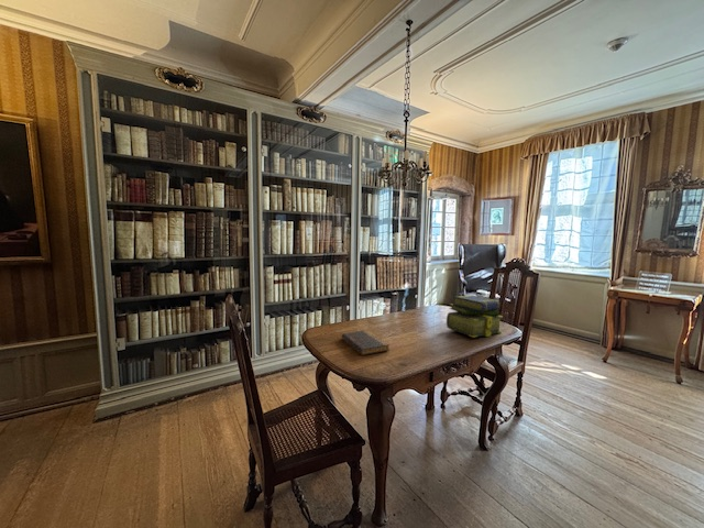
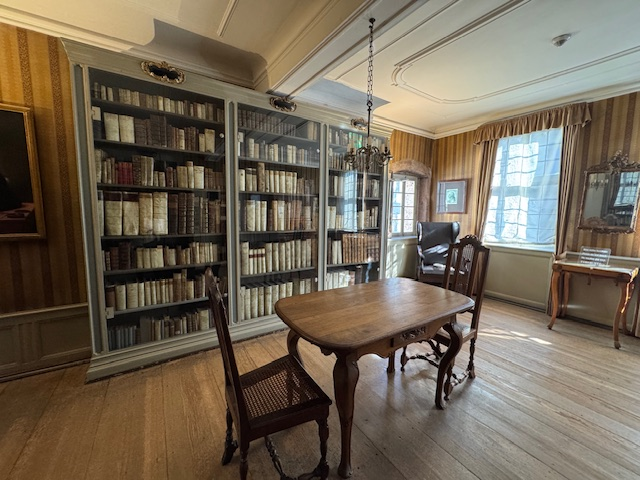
- stack of books (474, 314)
- book (364, 341)
